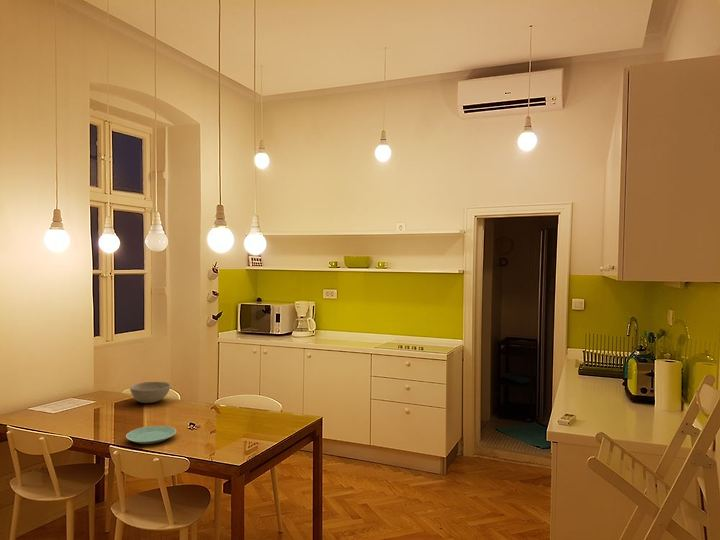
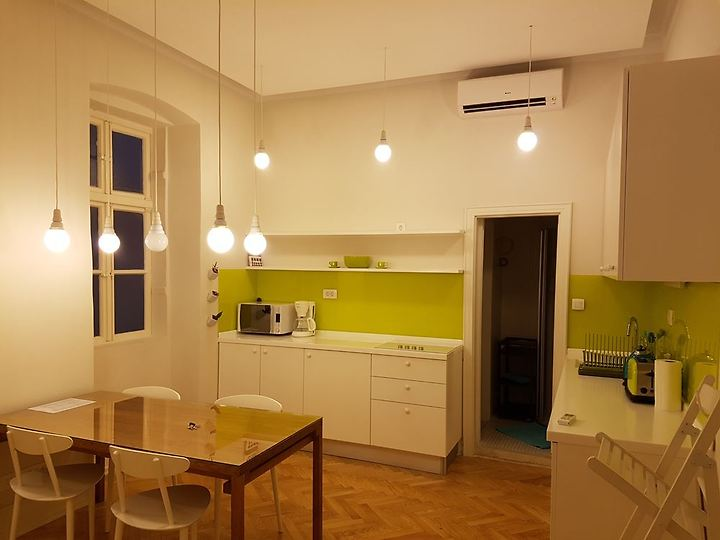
- plate (151, 435)
- bowl (150, 393)
